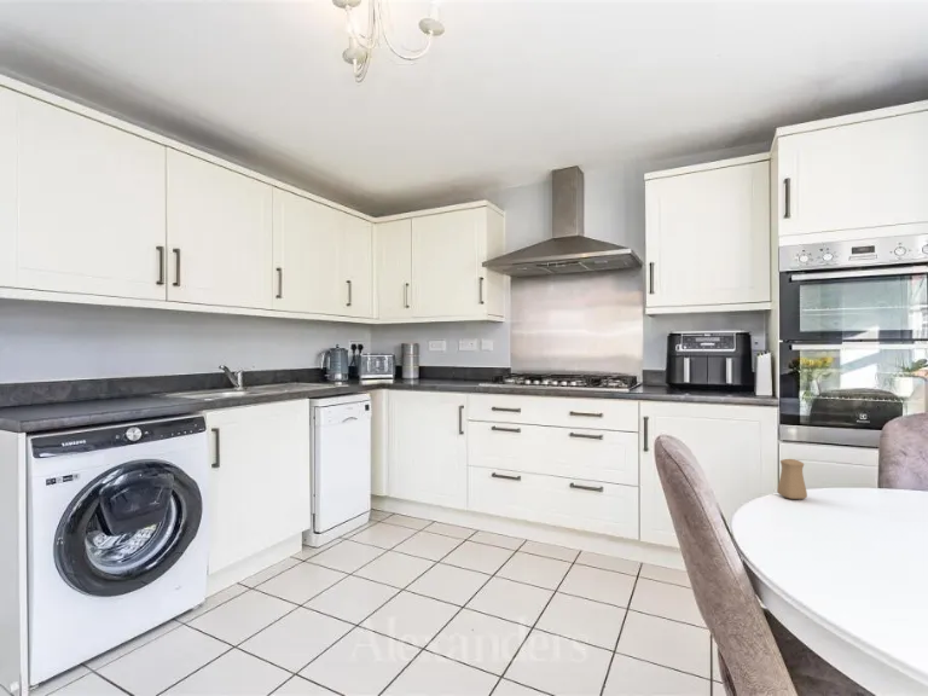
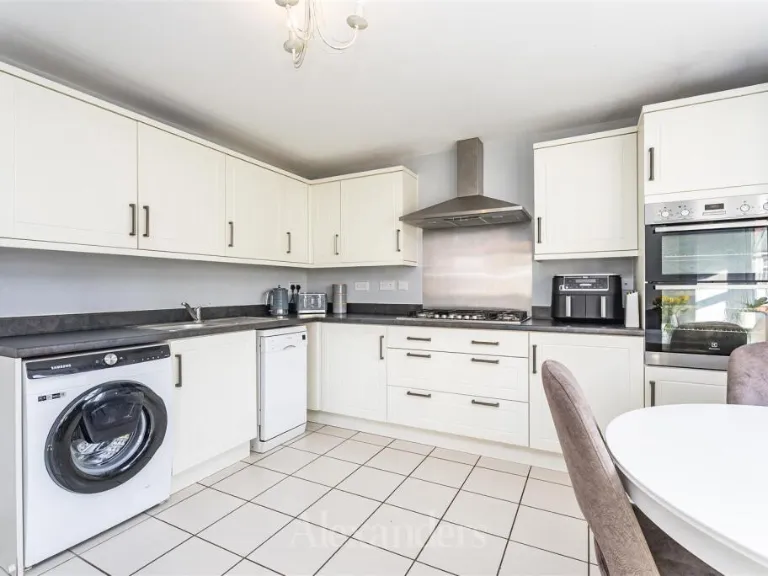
- salt shaker (791, 477)
